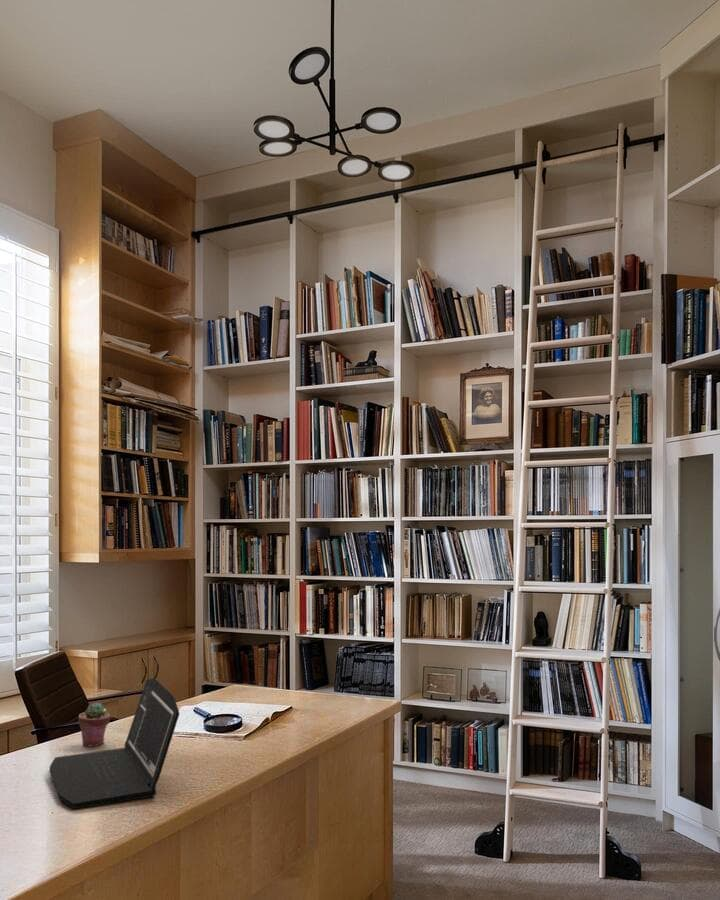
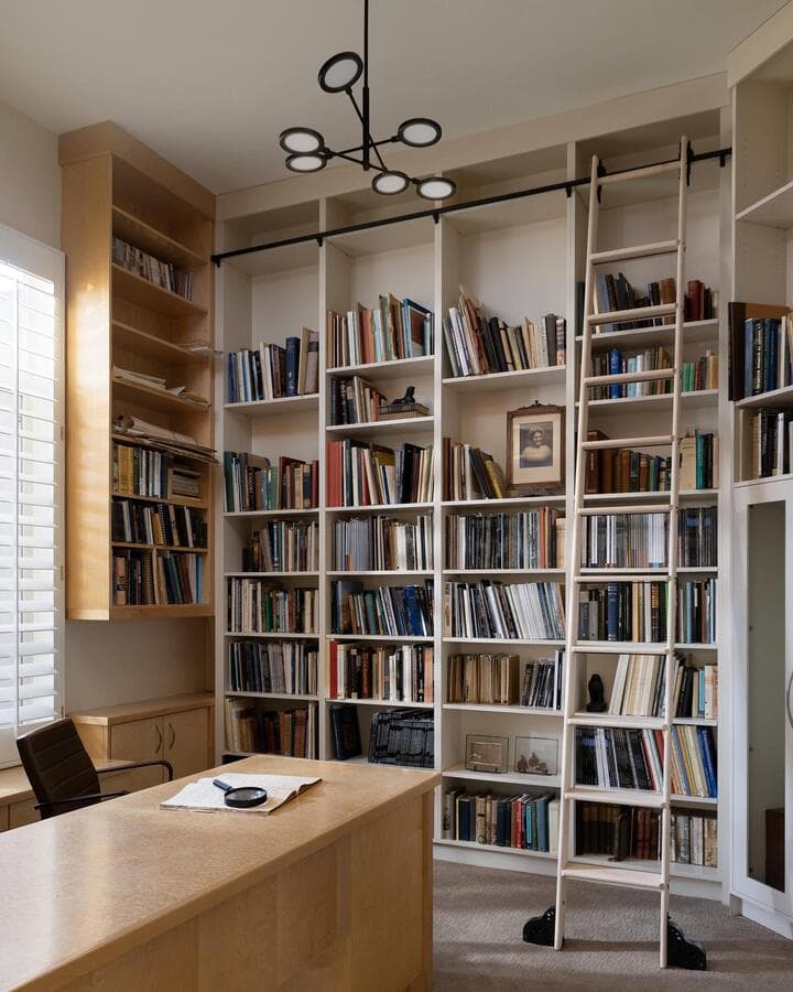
- potted succulent (94, 723)
- laptop (112, 749)
